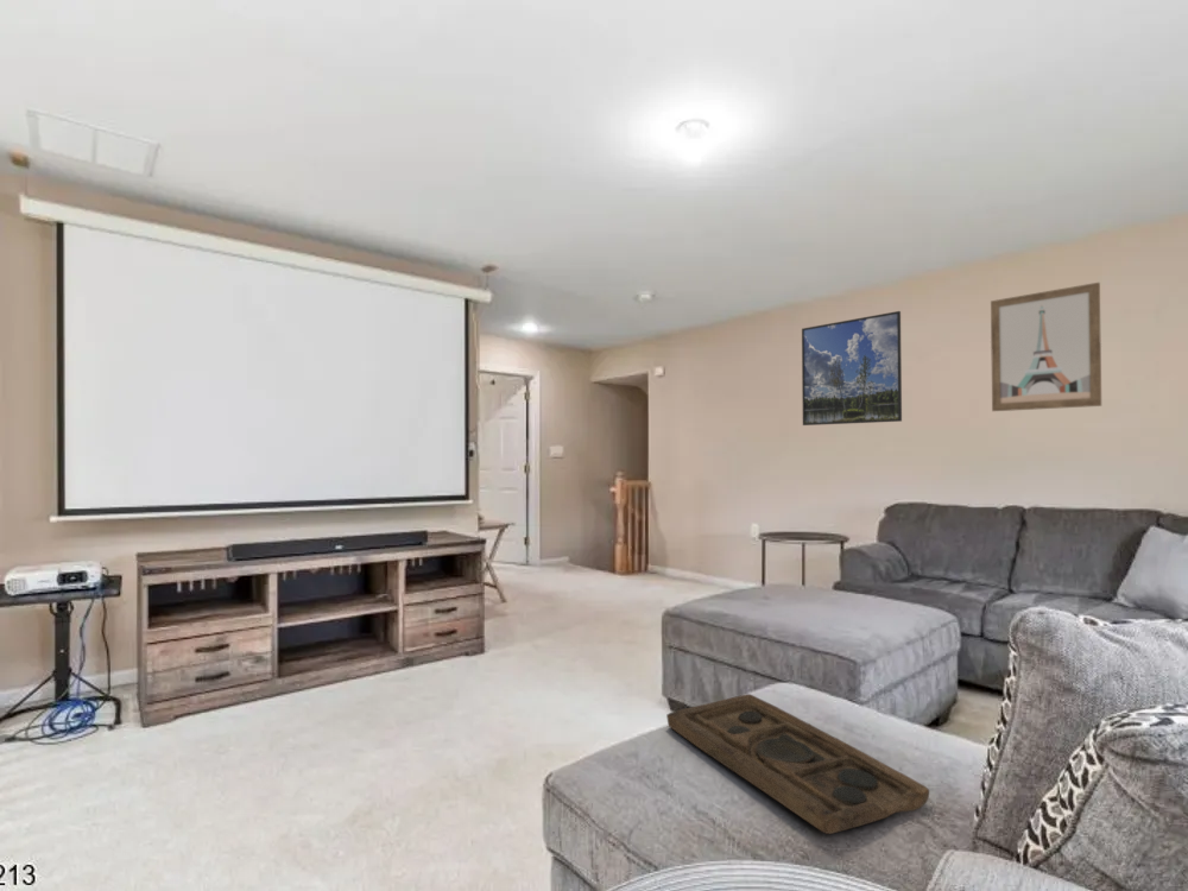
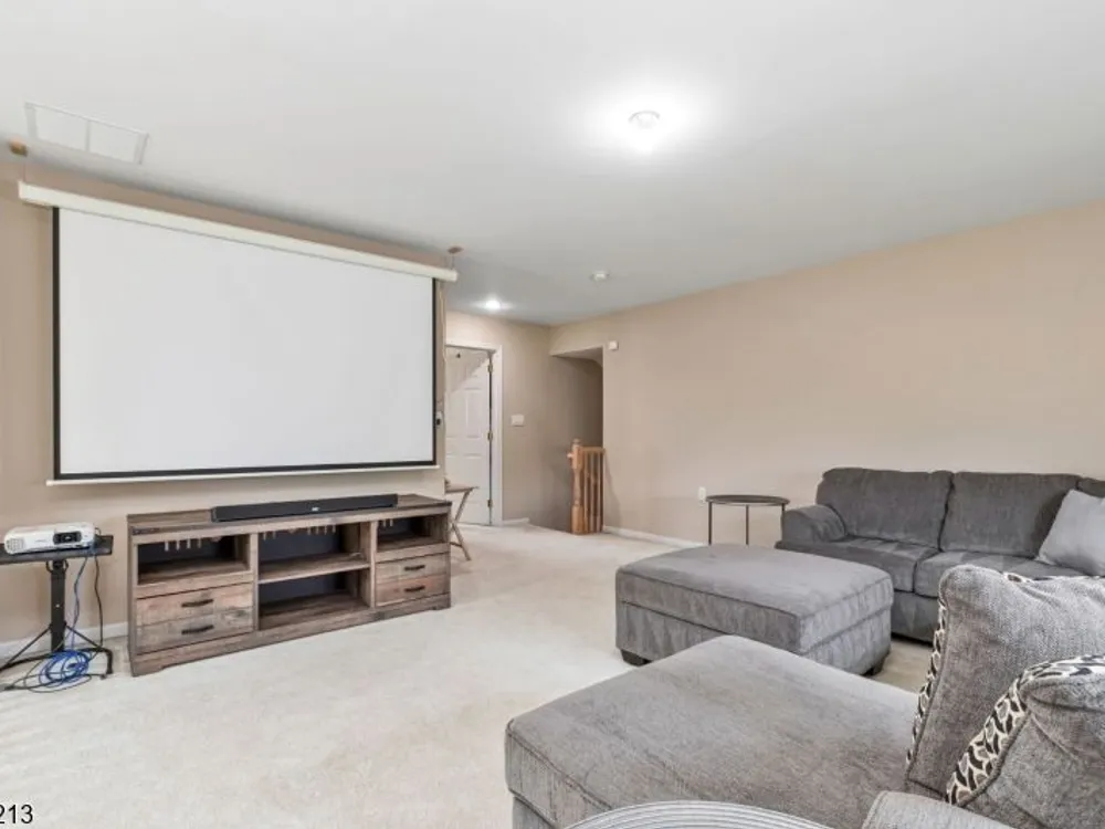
- wall art (1042, 350)
- decorative tray (781, 751)
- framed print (848, 372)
